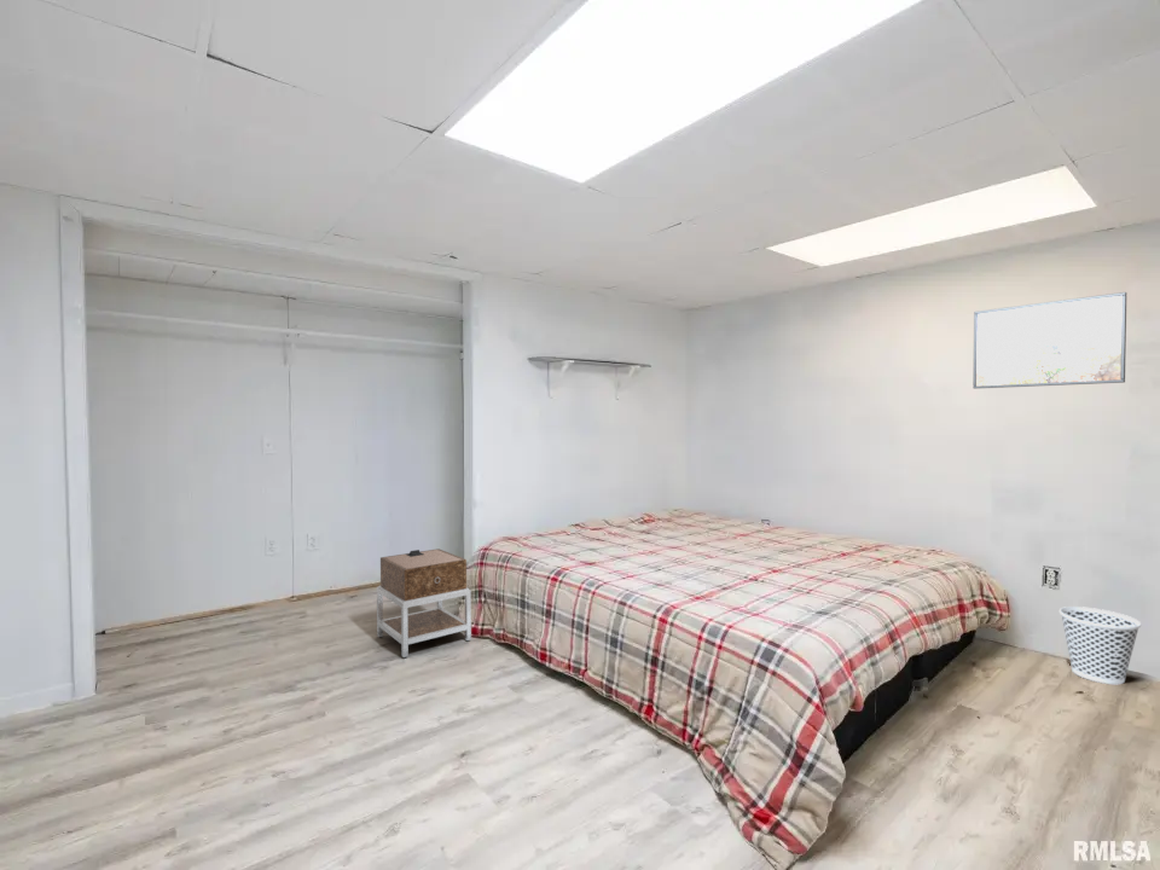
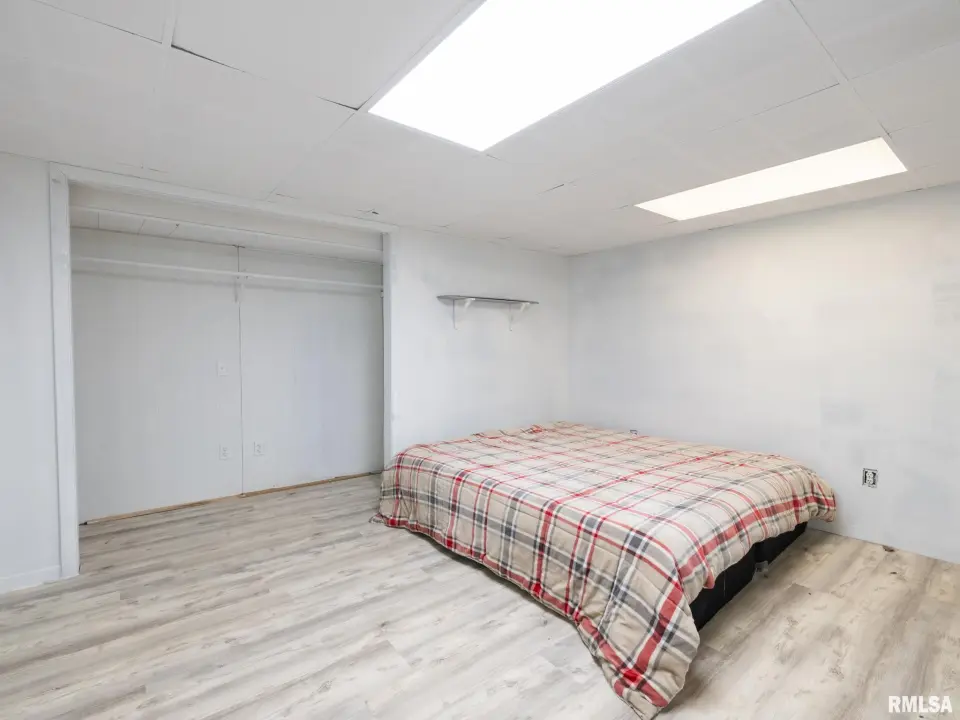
- nightstand (423, 596)
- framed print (1043, 343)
- wastebasket (1097, 645)
